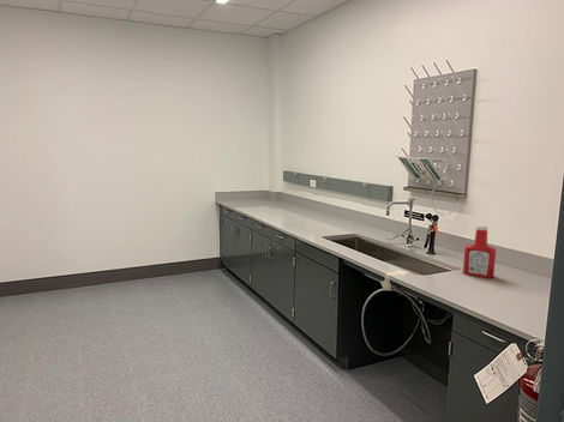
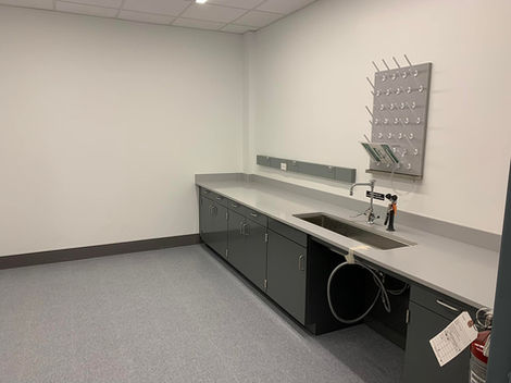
- soap bottle (480, 249)
